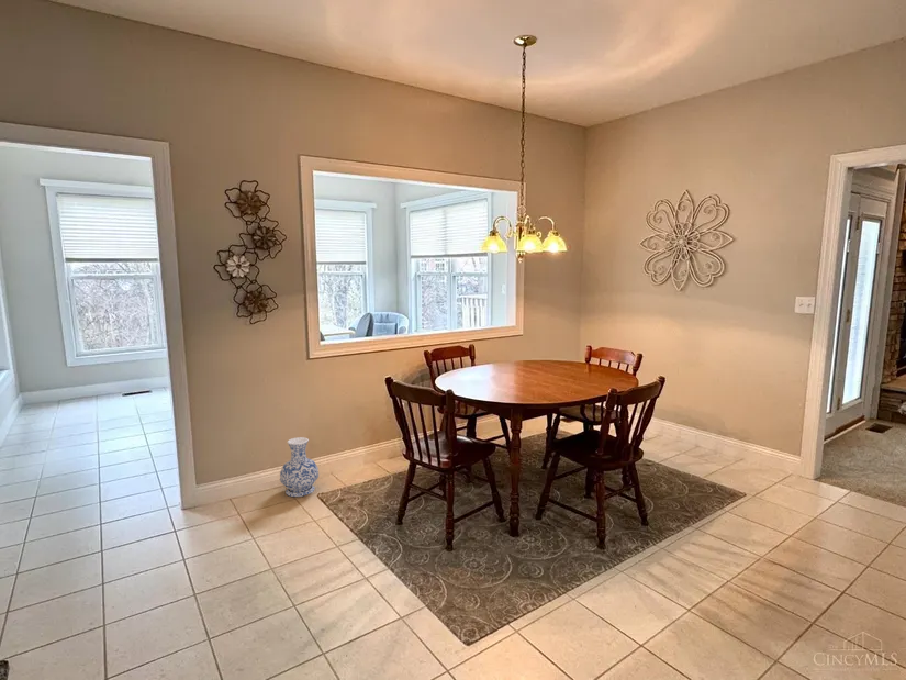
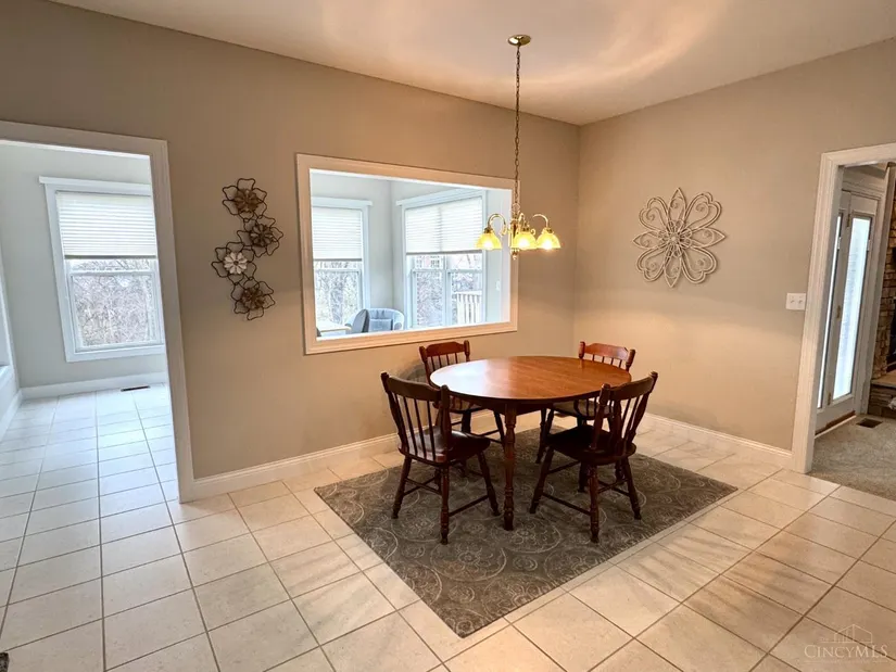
- vase (299, 465)
